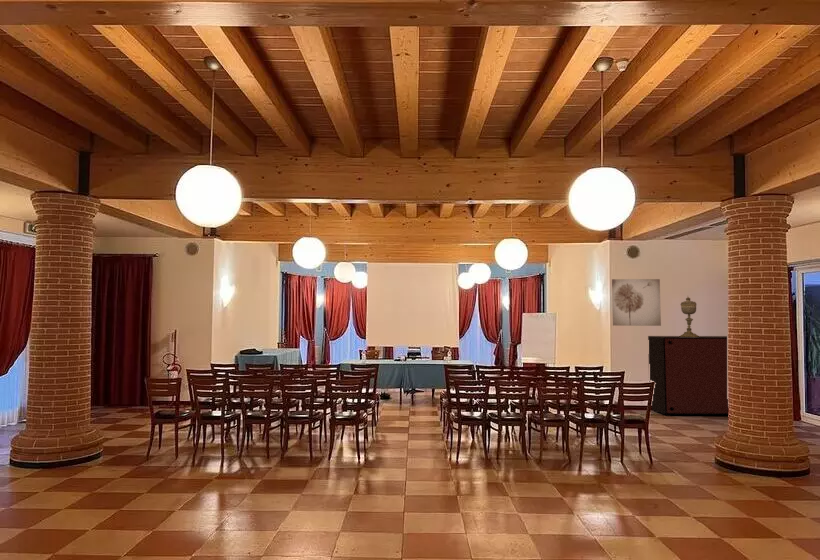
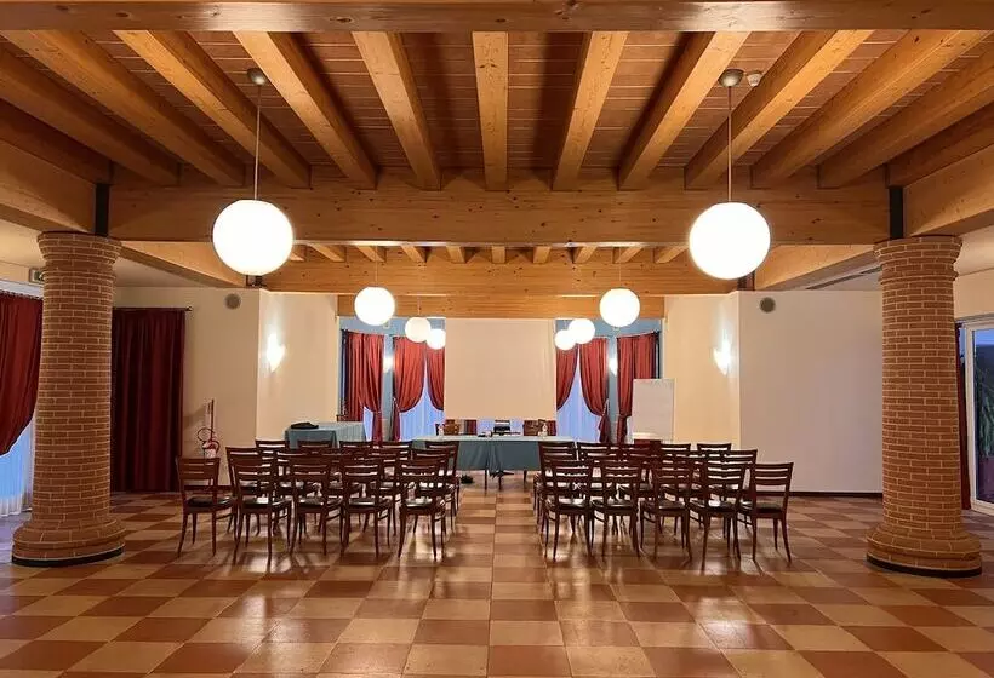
- wall art (636, 302)
- decorative urn (688, 316)
- storage cabinet (700, 374)
